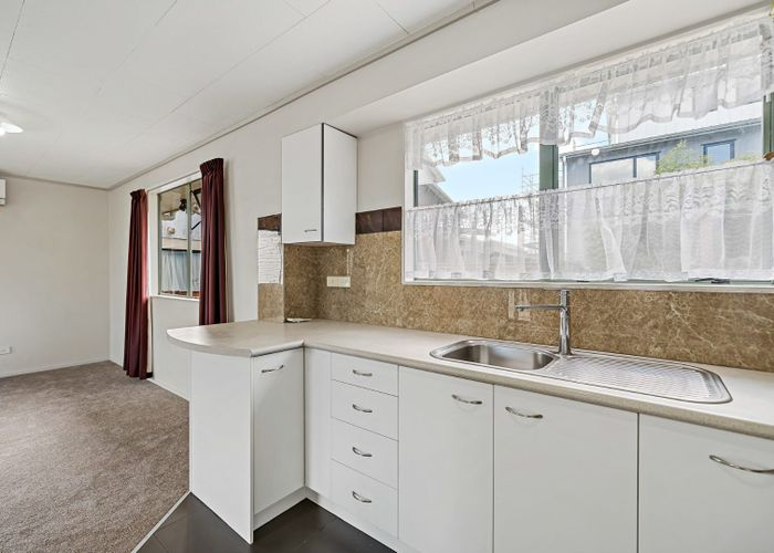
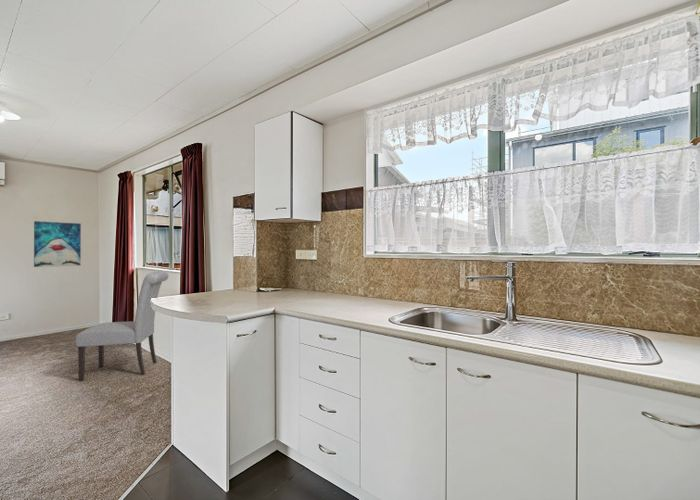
+ wall art (58, 244)
+ chair (126, 322)
